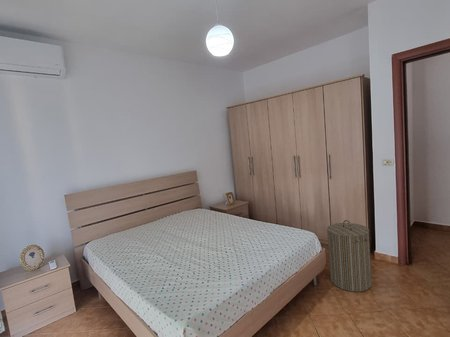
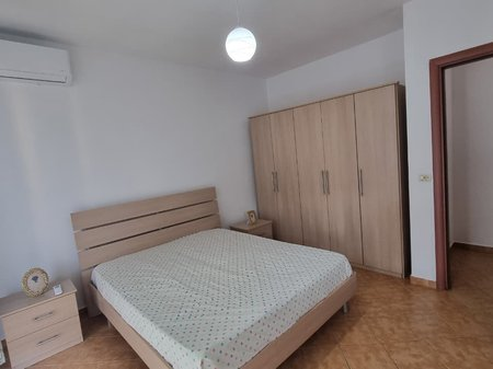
- laundry hamper (348, 251)
